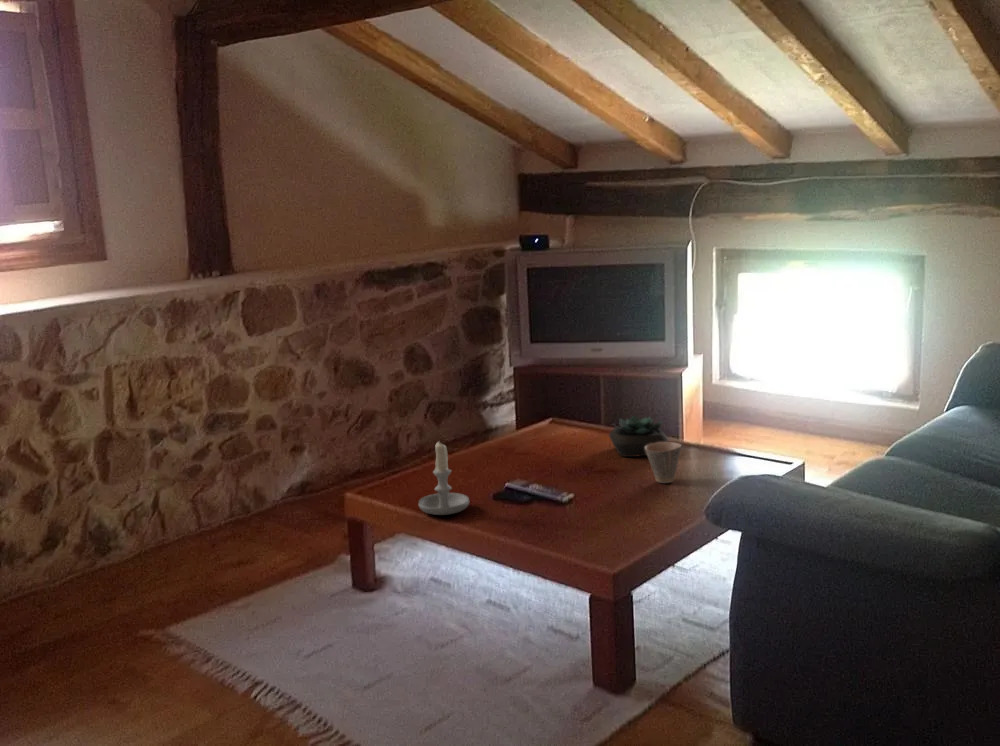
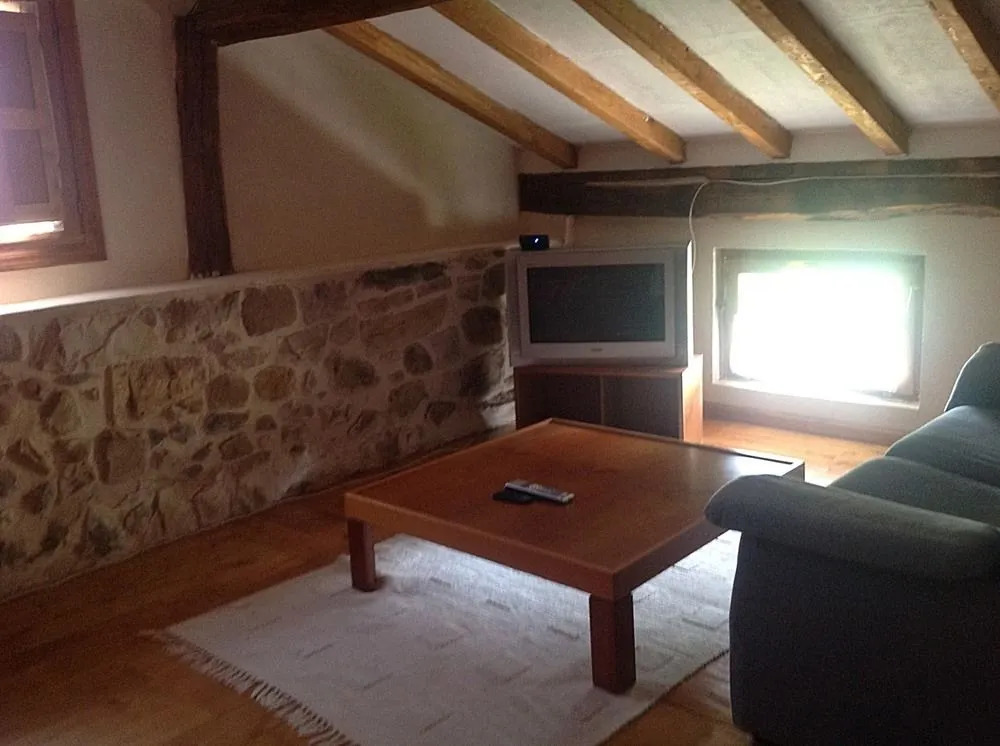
- succulent plant (638, 435)
- cup (663, 463)
- candle (442, 476)
